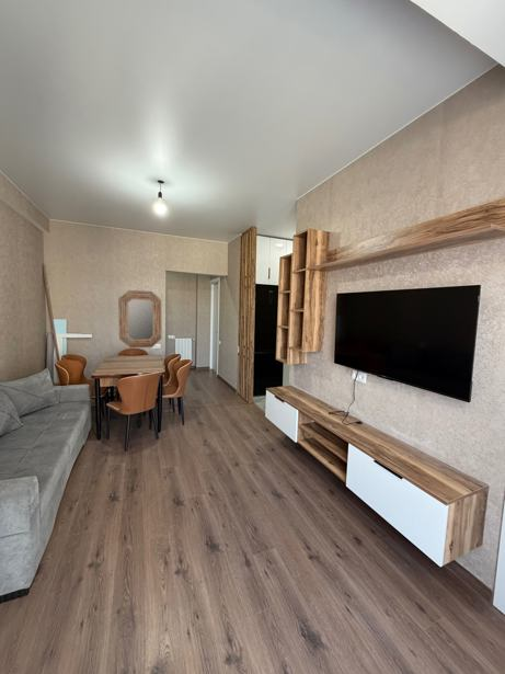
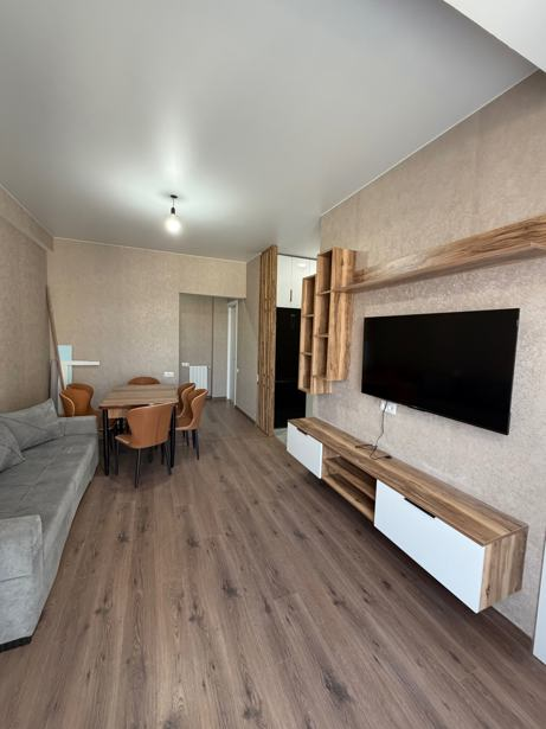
- home mirror (140, 319)
